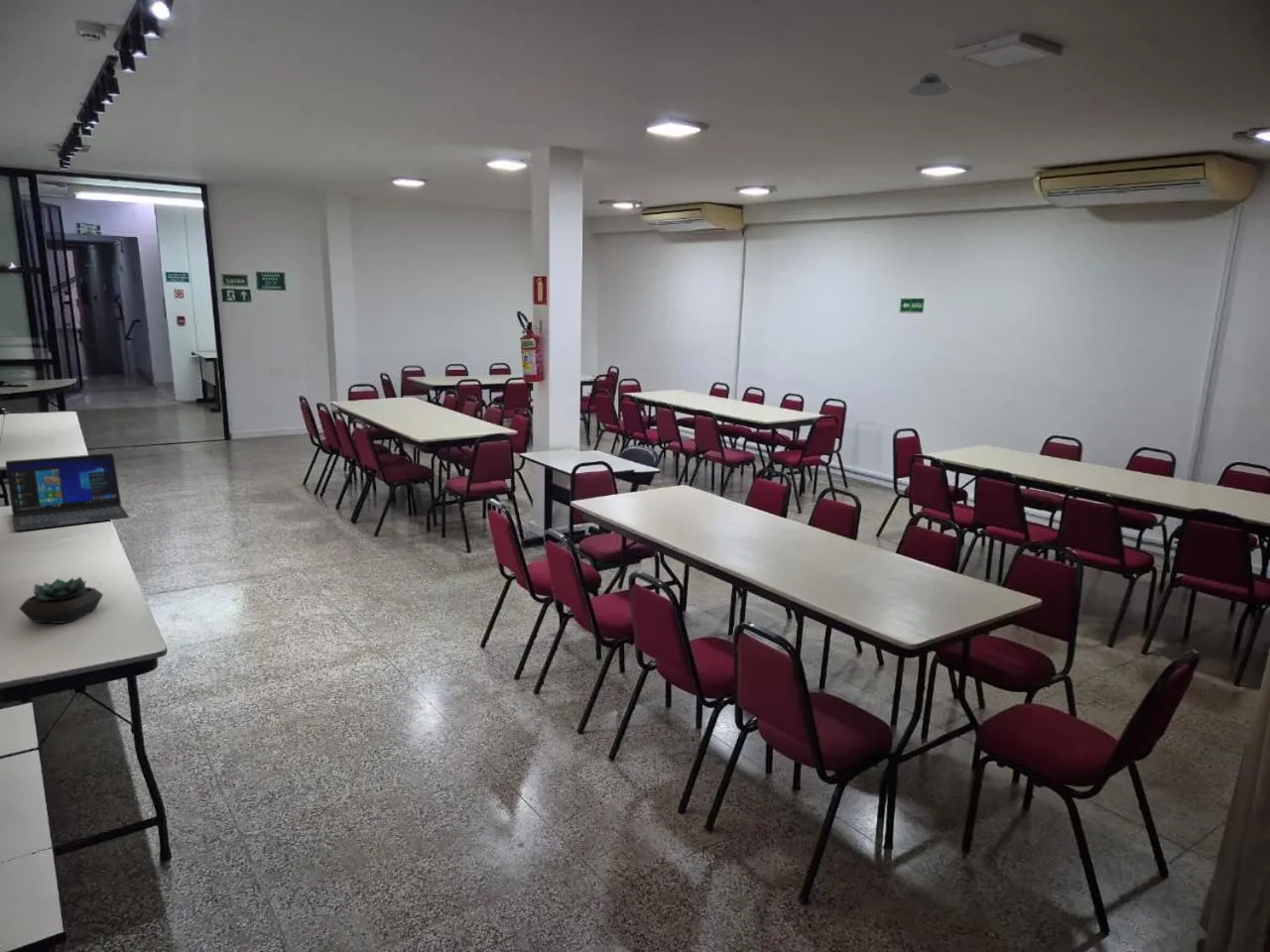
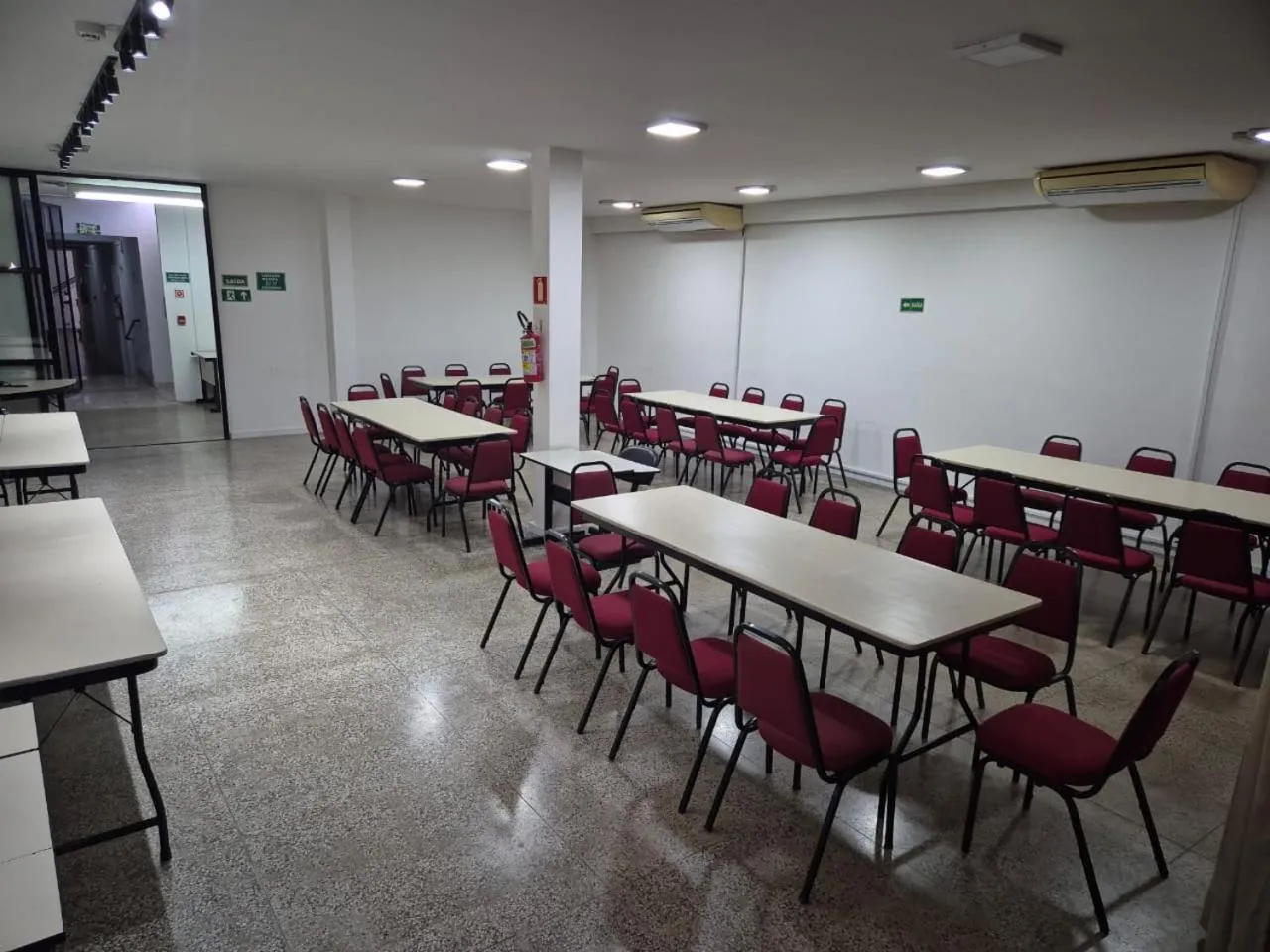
- laptop (67, 489)
- succulent plant (62, 599)
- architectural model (931, 80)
